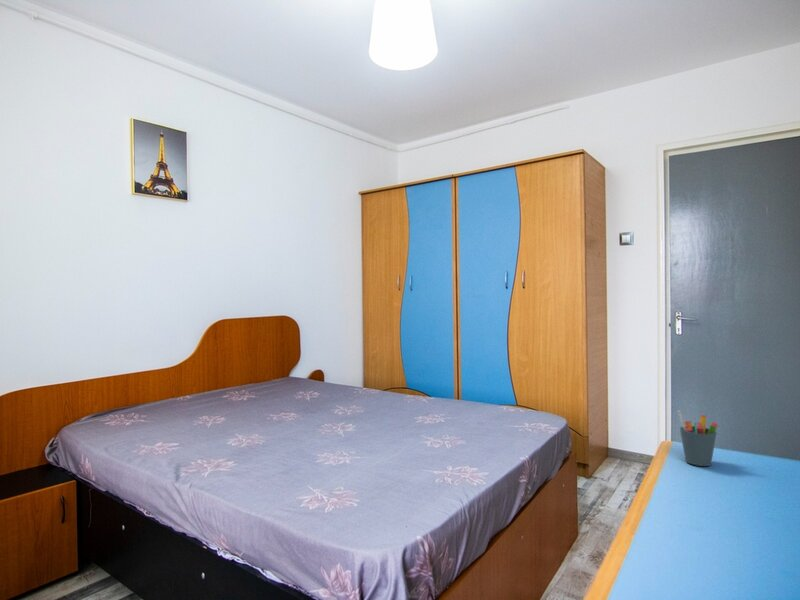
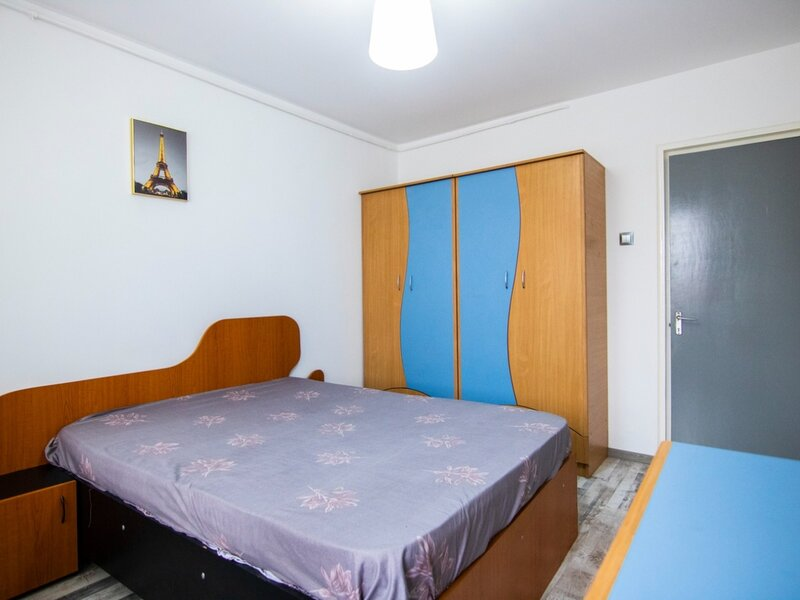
- pen holder (698, 437)
